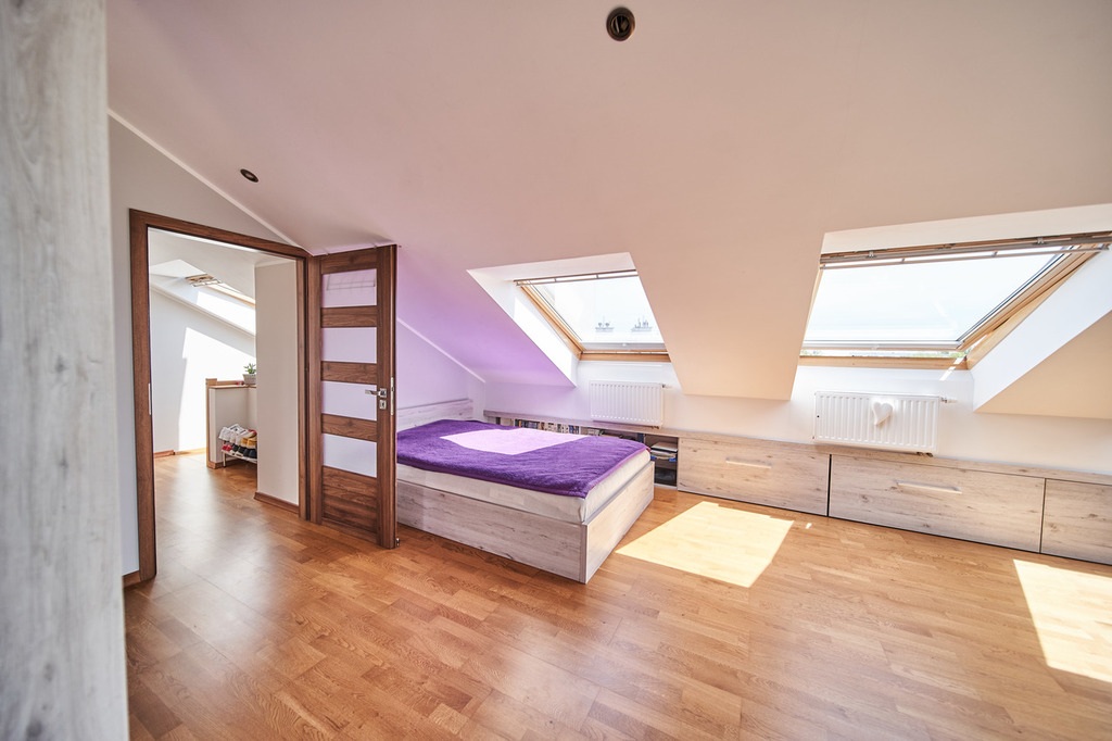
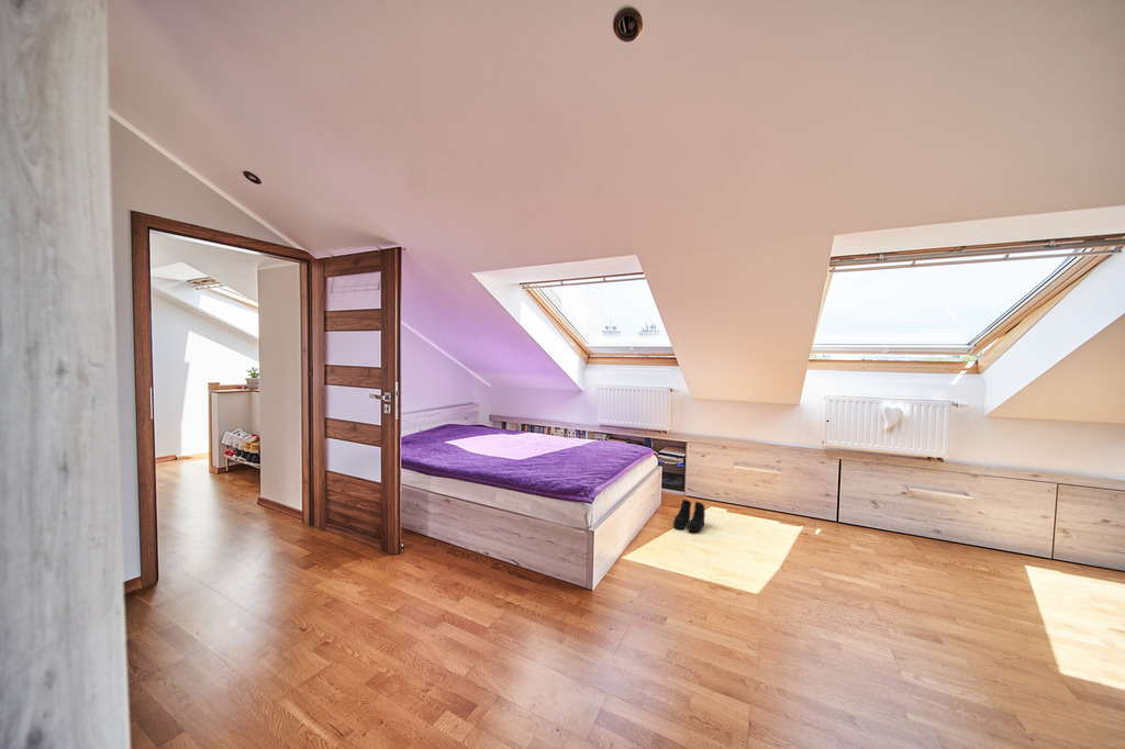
+ boots (689, 514)
